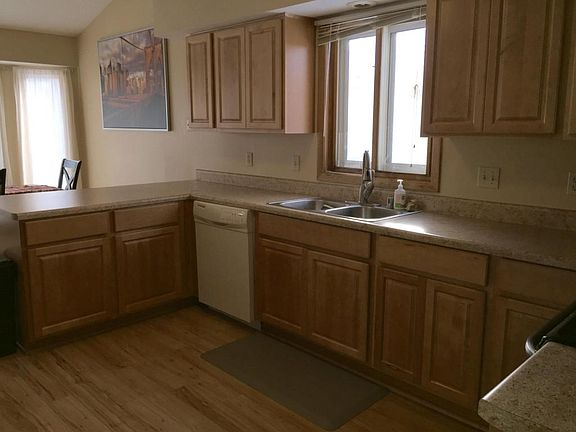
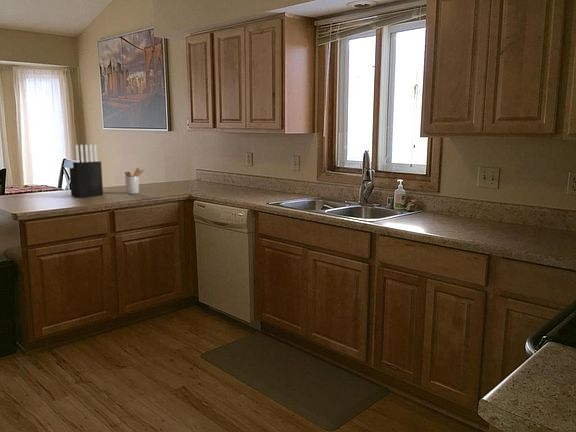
+ utensil holder (134, 180)
+ knife block (84, 170)
